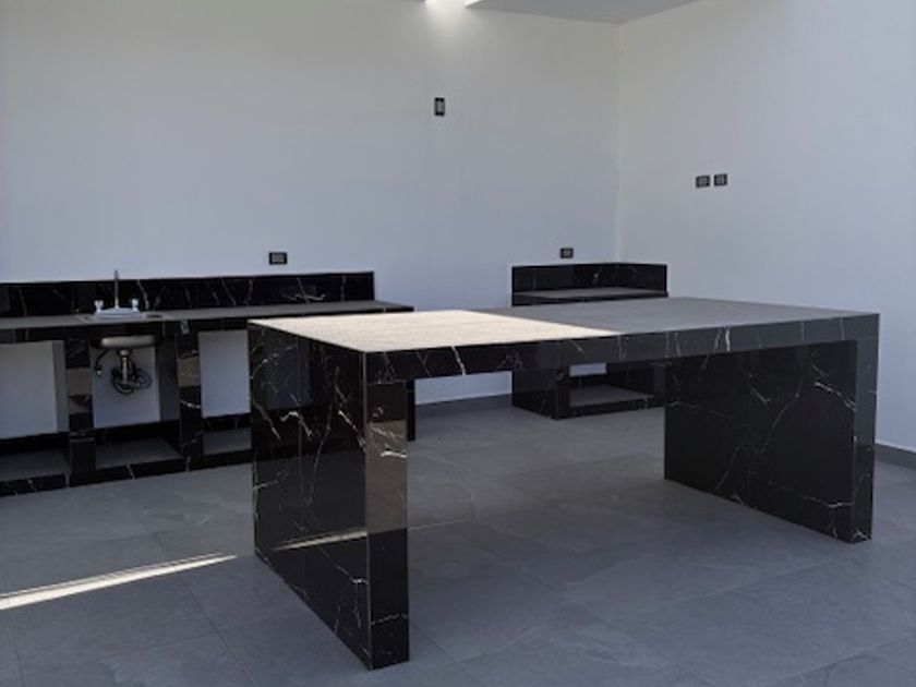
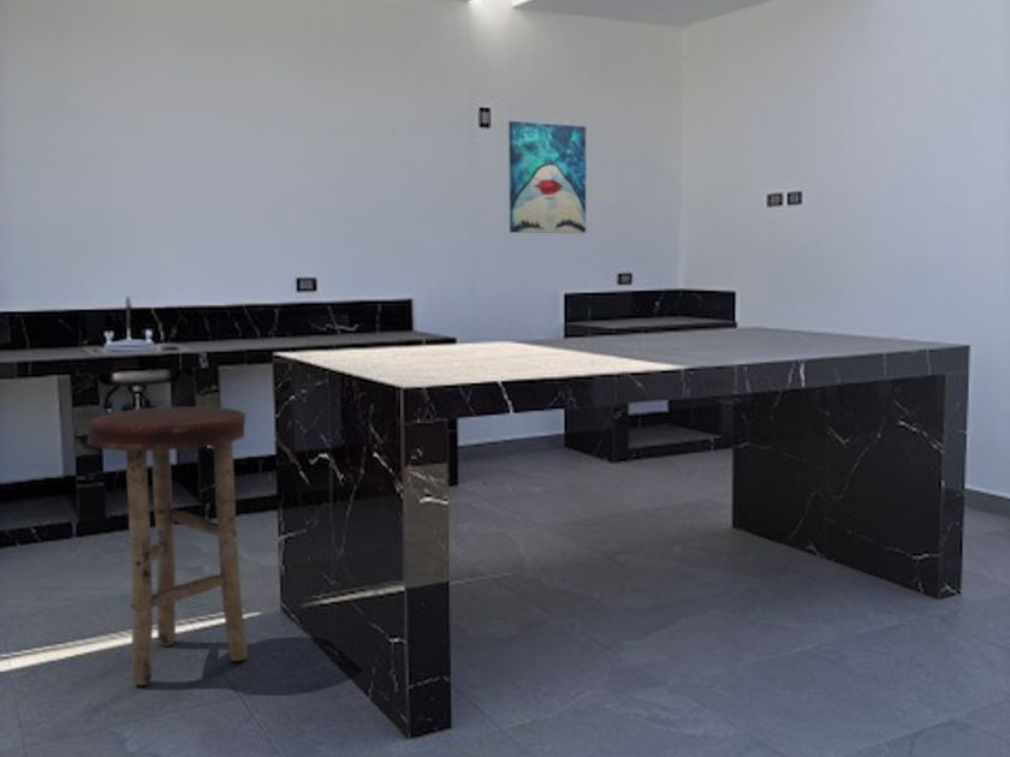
+ stool (173, 541)
+ wall art (548, 178)
